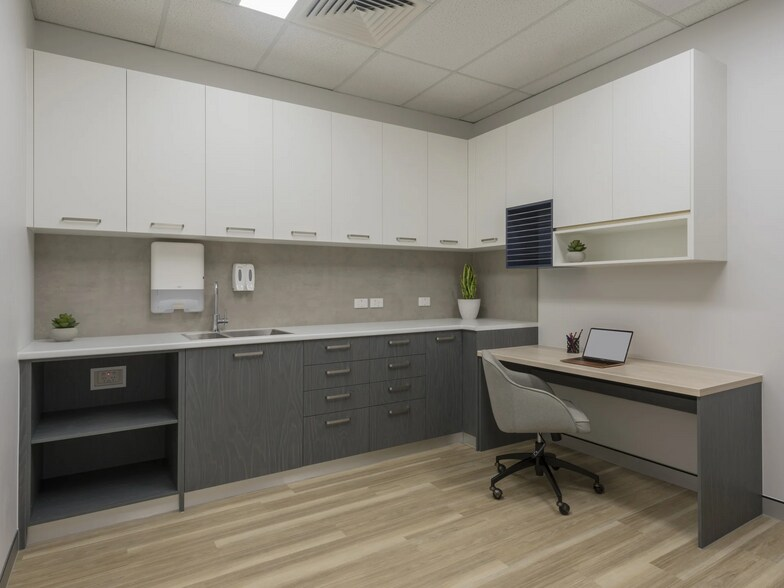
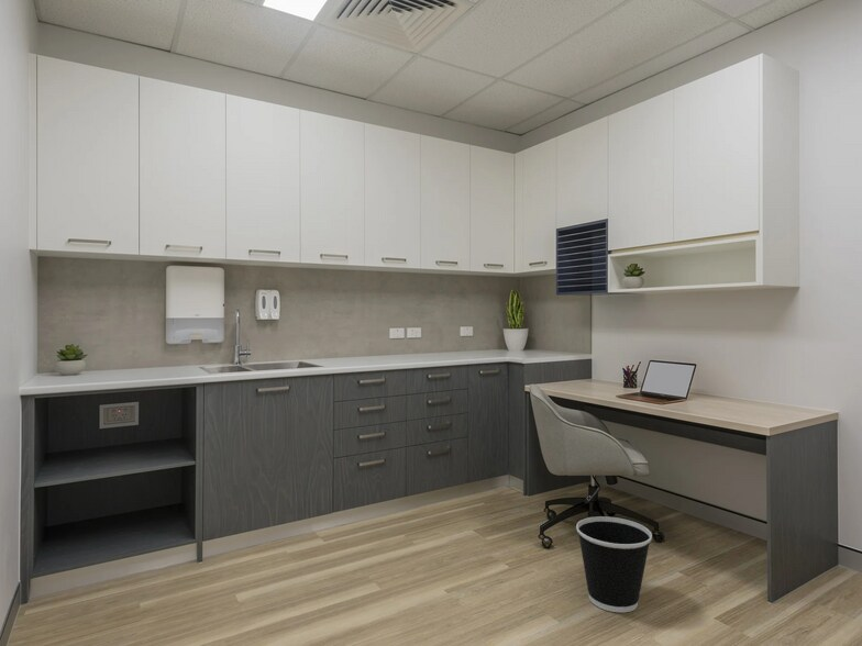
+ wastebasket (612, 565)
